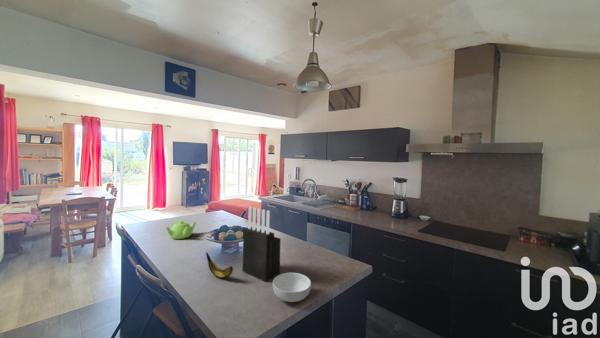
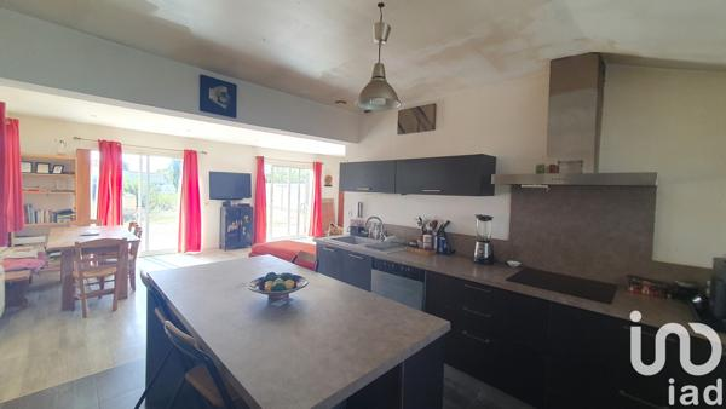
- banana (218, 267)
- cereal bowl (291, 289)
- knife block (263, 240)
- teapot (181, 228)
